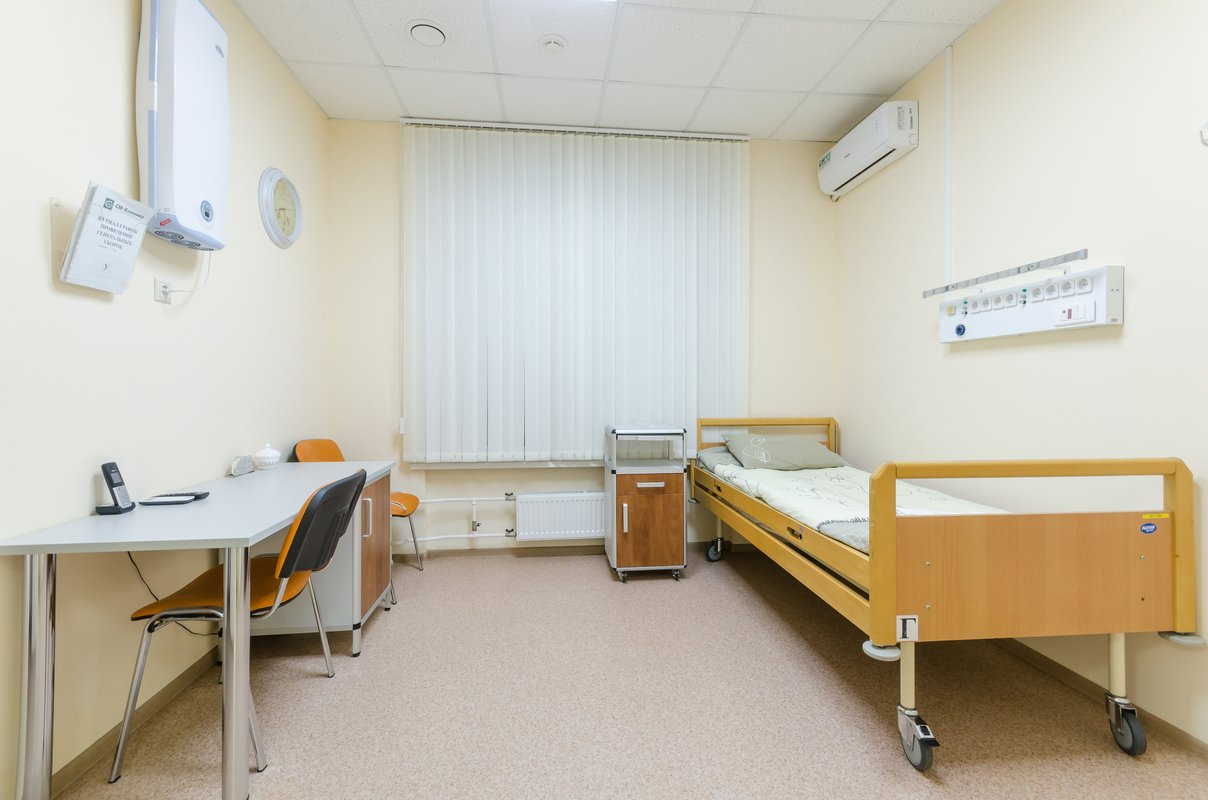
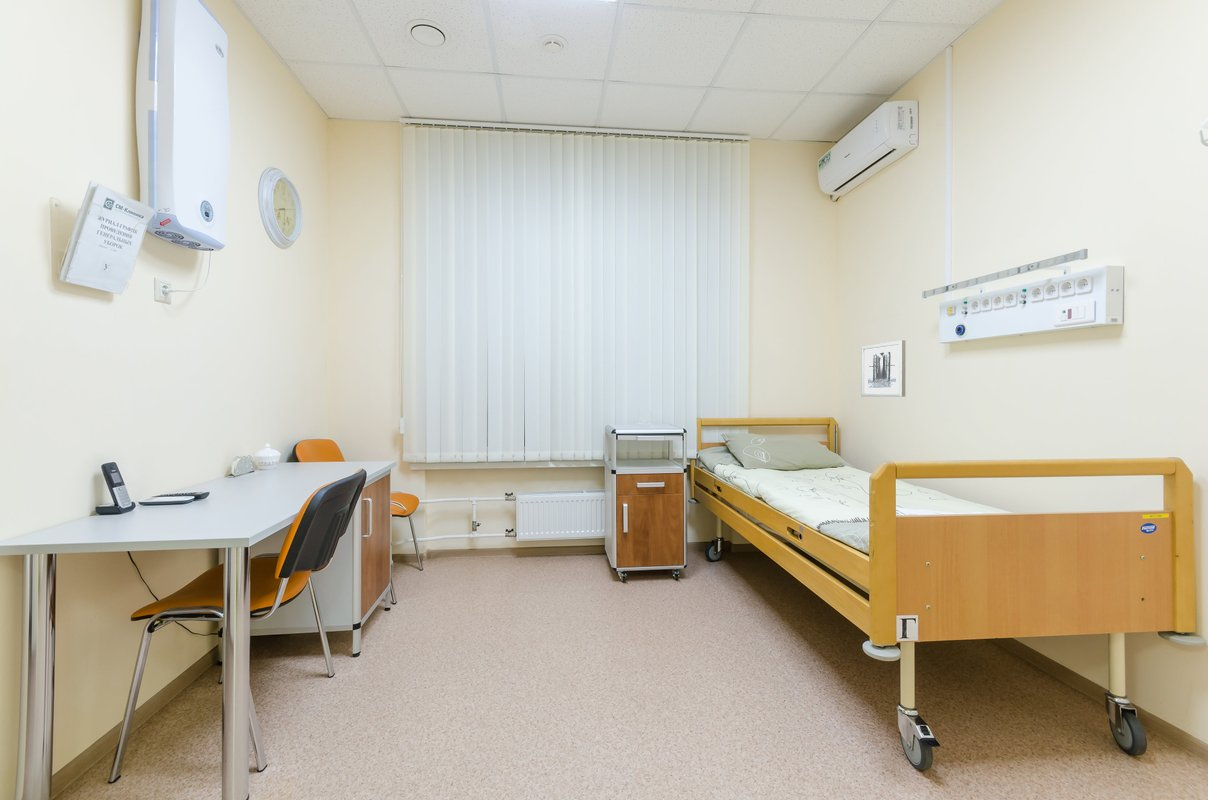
+ wall art (881, 370)
